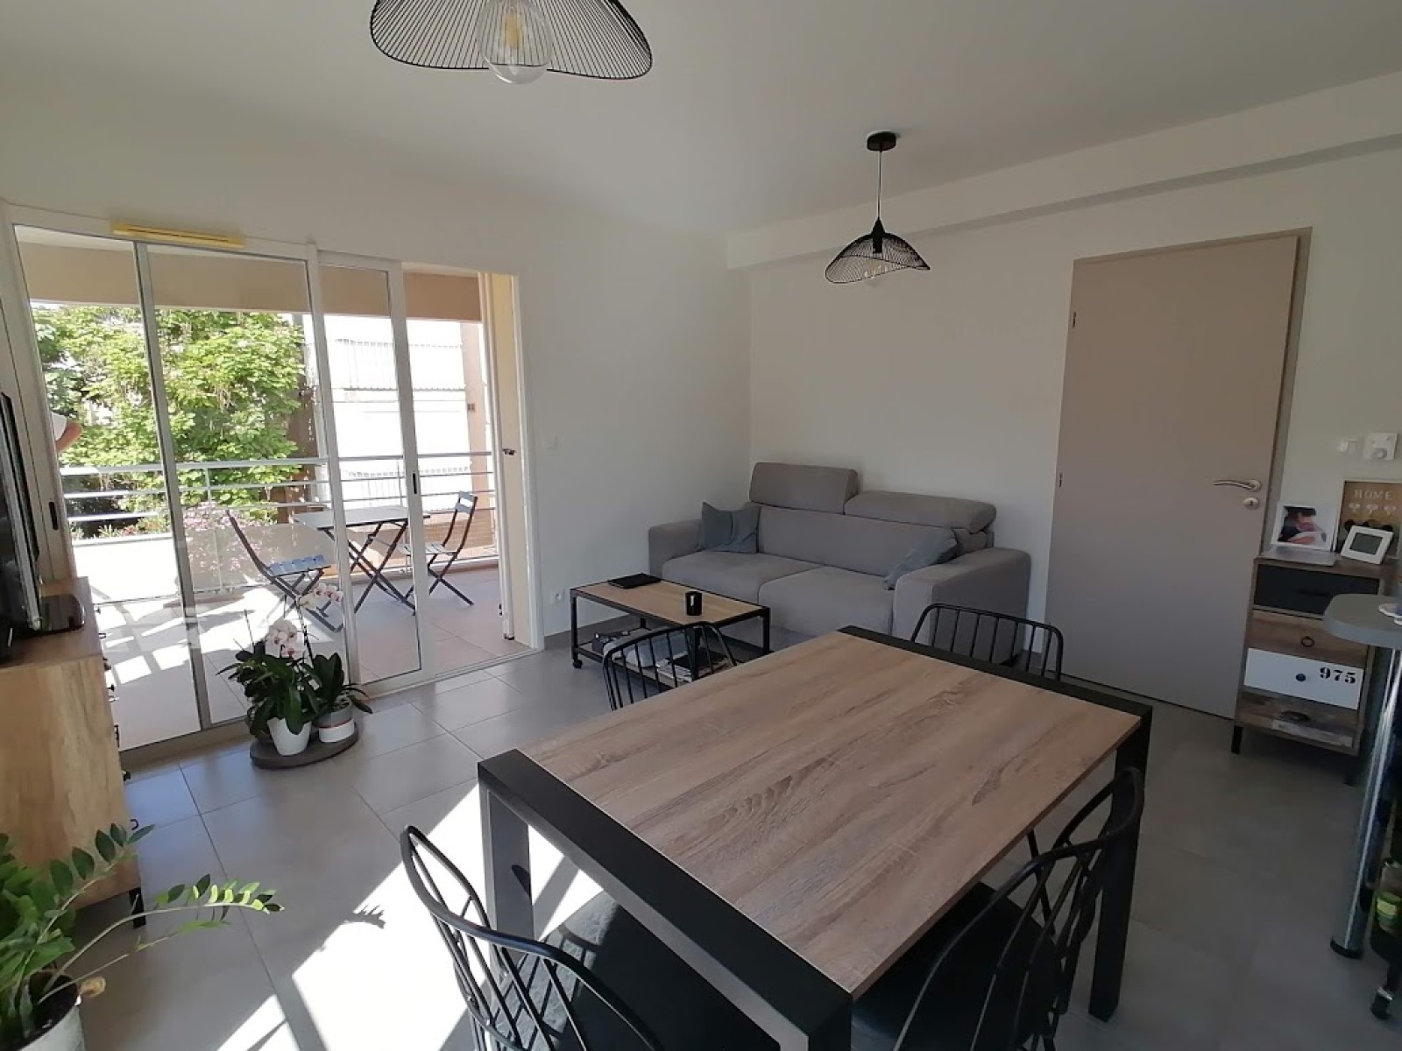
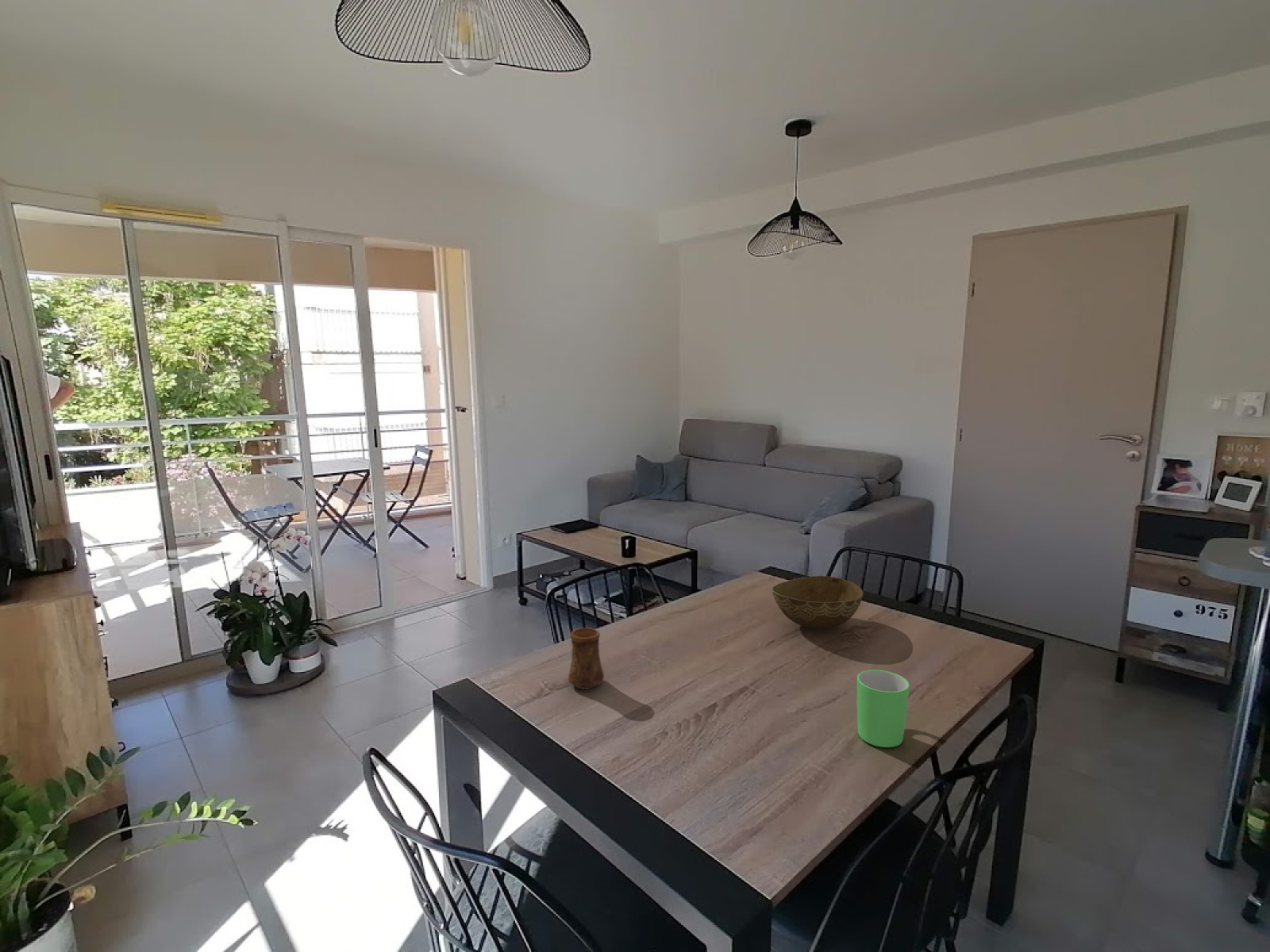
+ mug (883, 704)
+ bowl (817, 605)
+ cup (585, 658)
